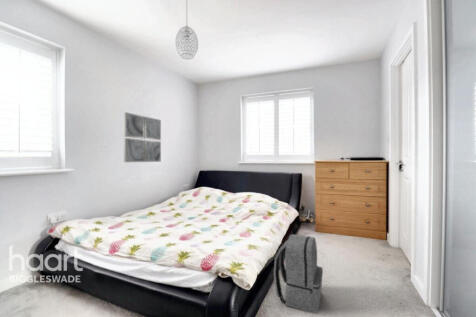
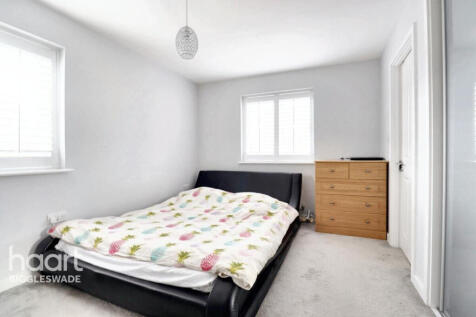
- wall art (143, 138)
- backpack (298, 266)
